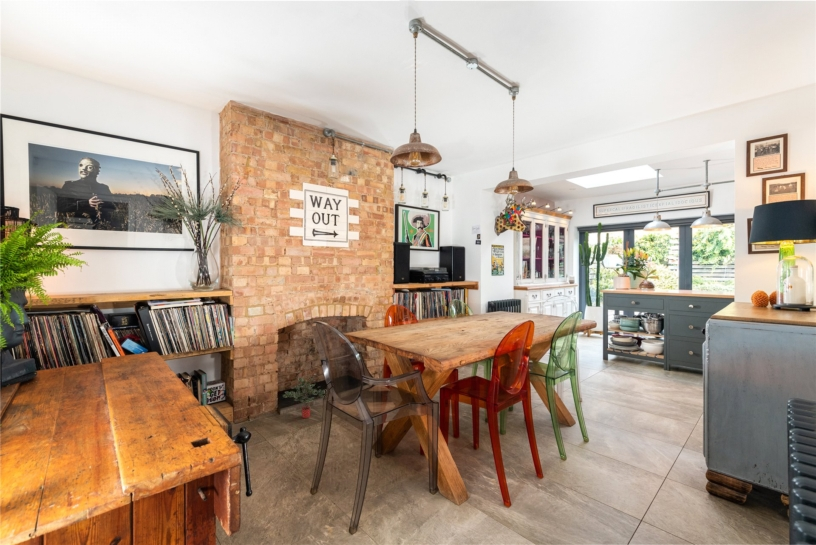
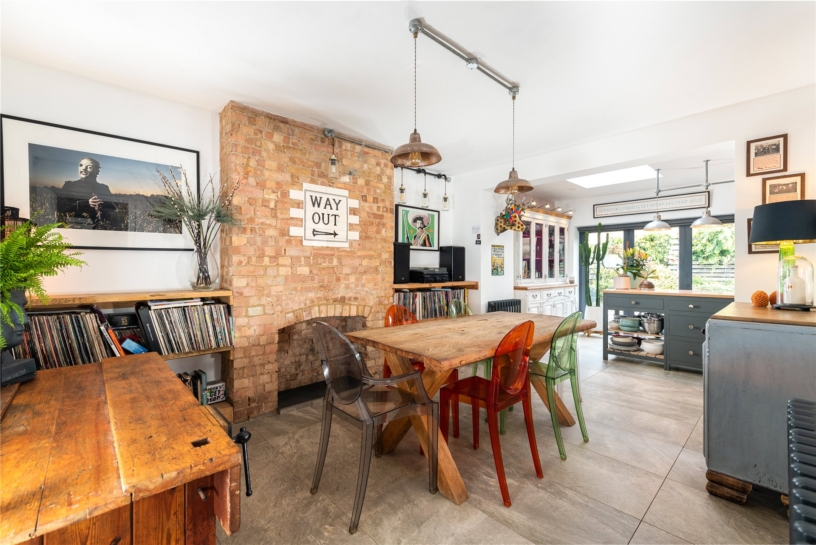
- potted plant (306, 395)
